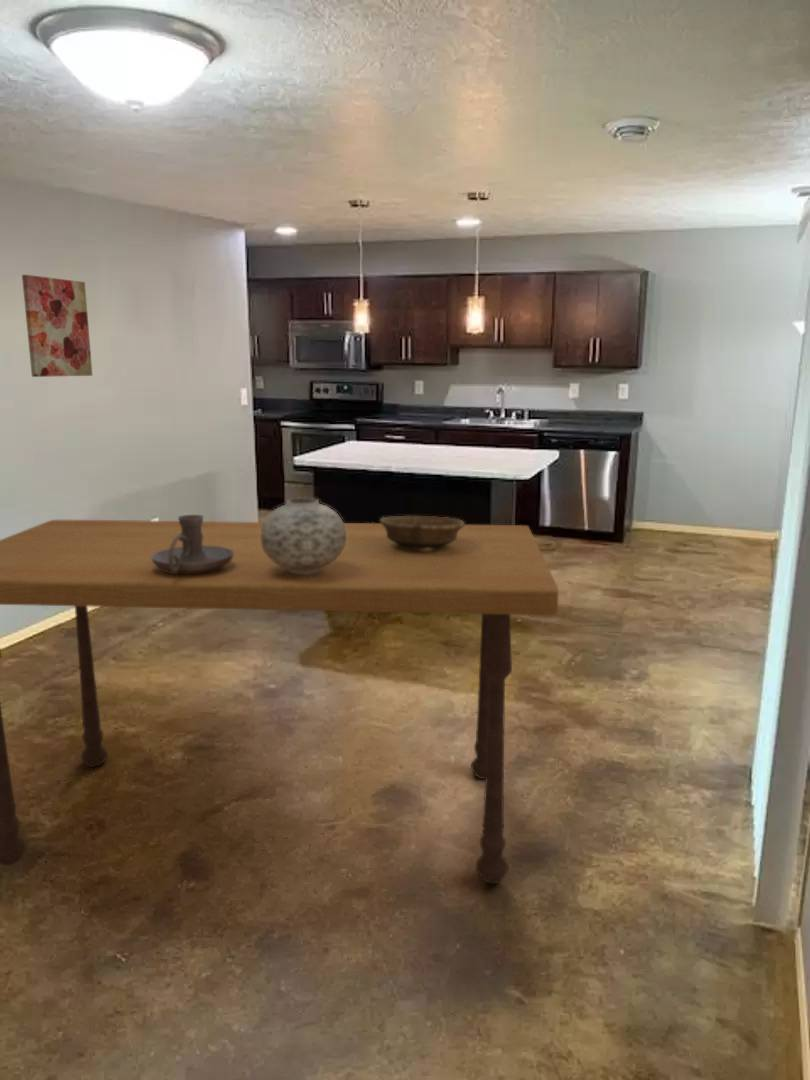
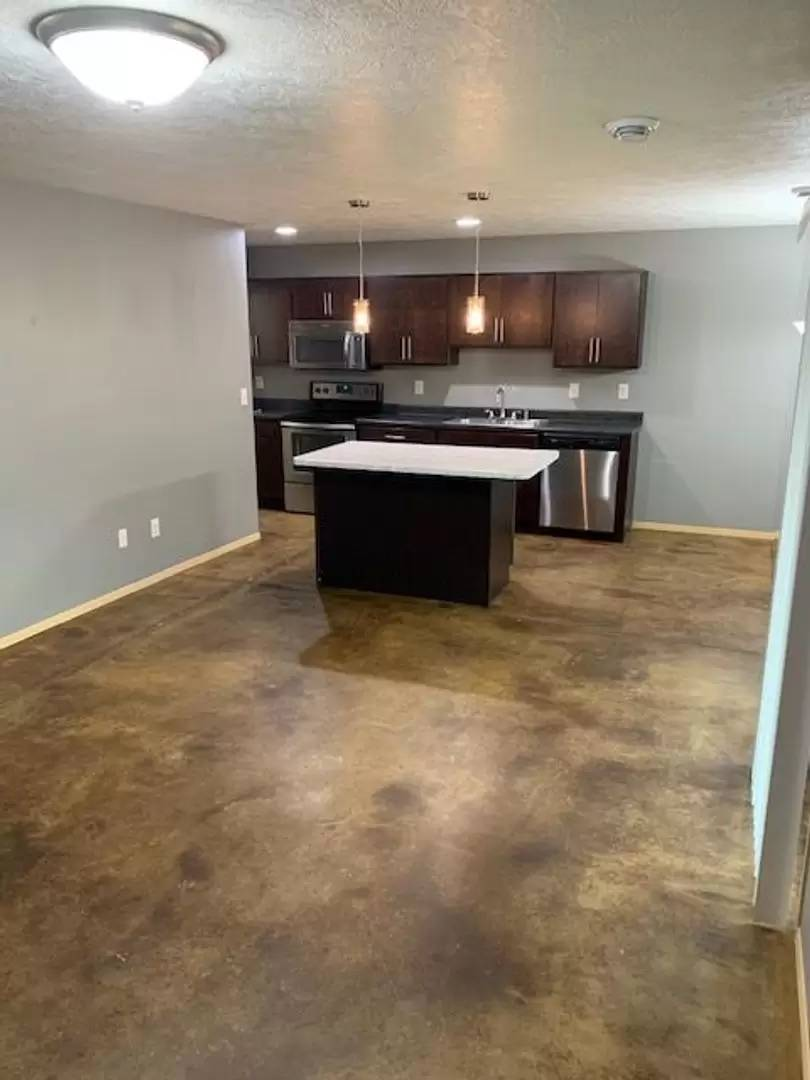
- wall art (59, 328)
- decorative bowl (422, 531)
- dining table (264, 609)
- candle holder (188, 543)
- vase (303, 534)
